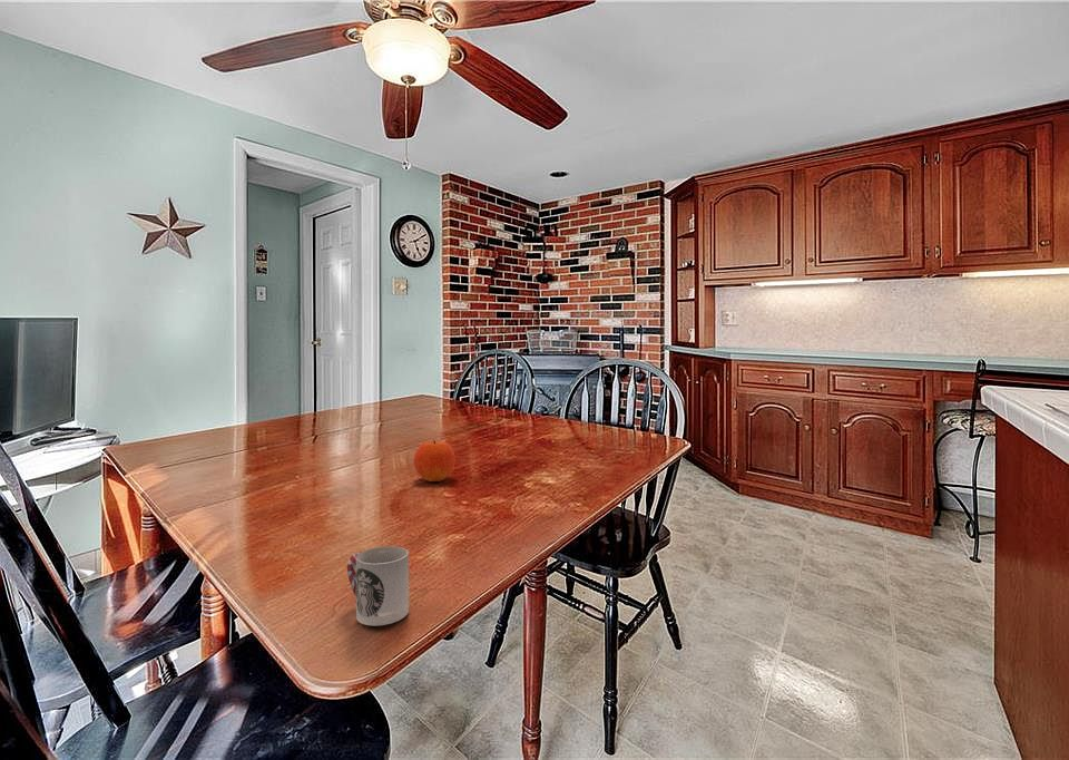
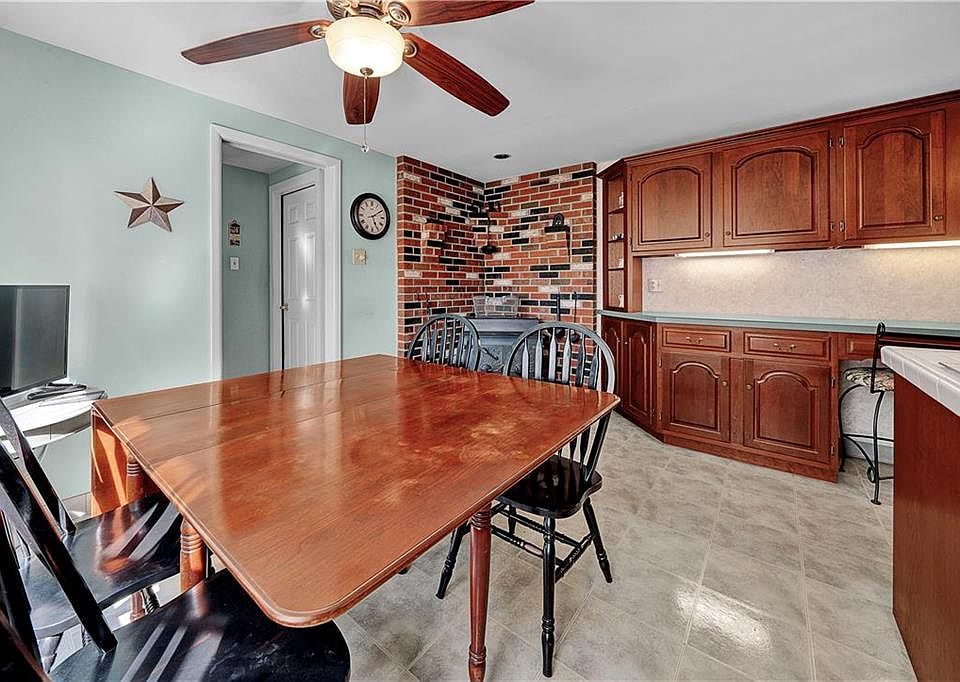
- fruit (434, 460)
- cup (374, 582)
